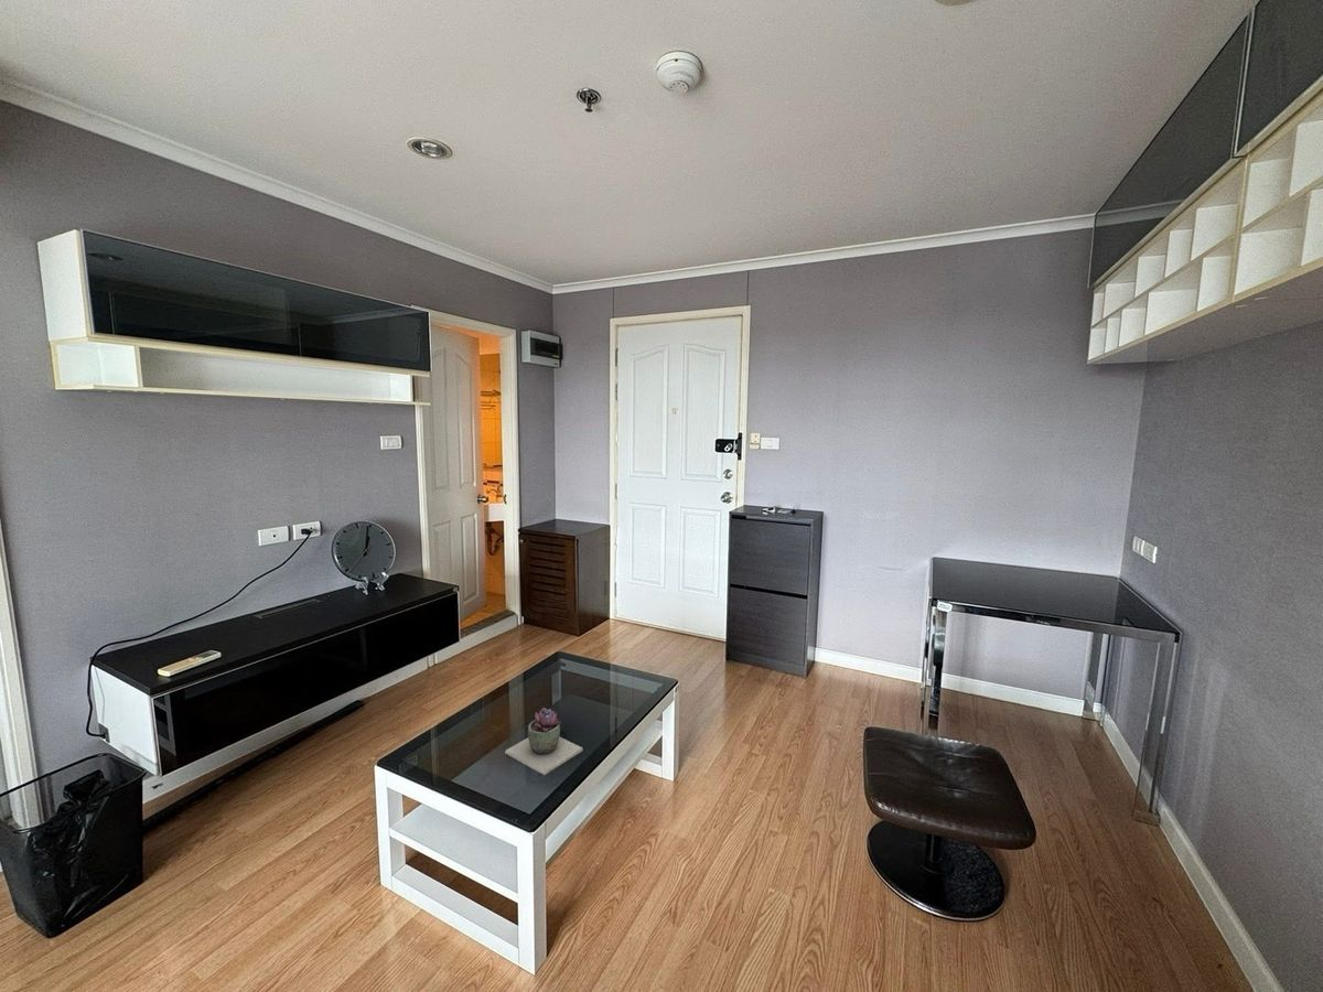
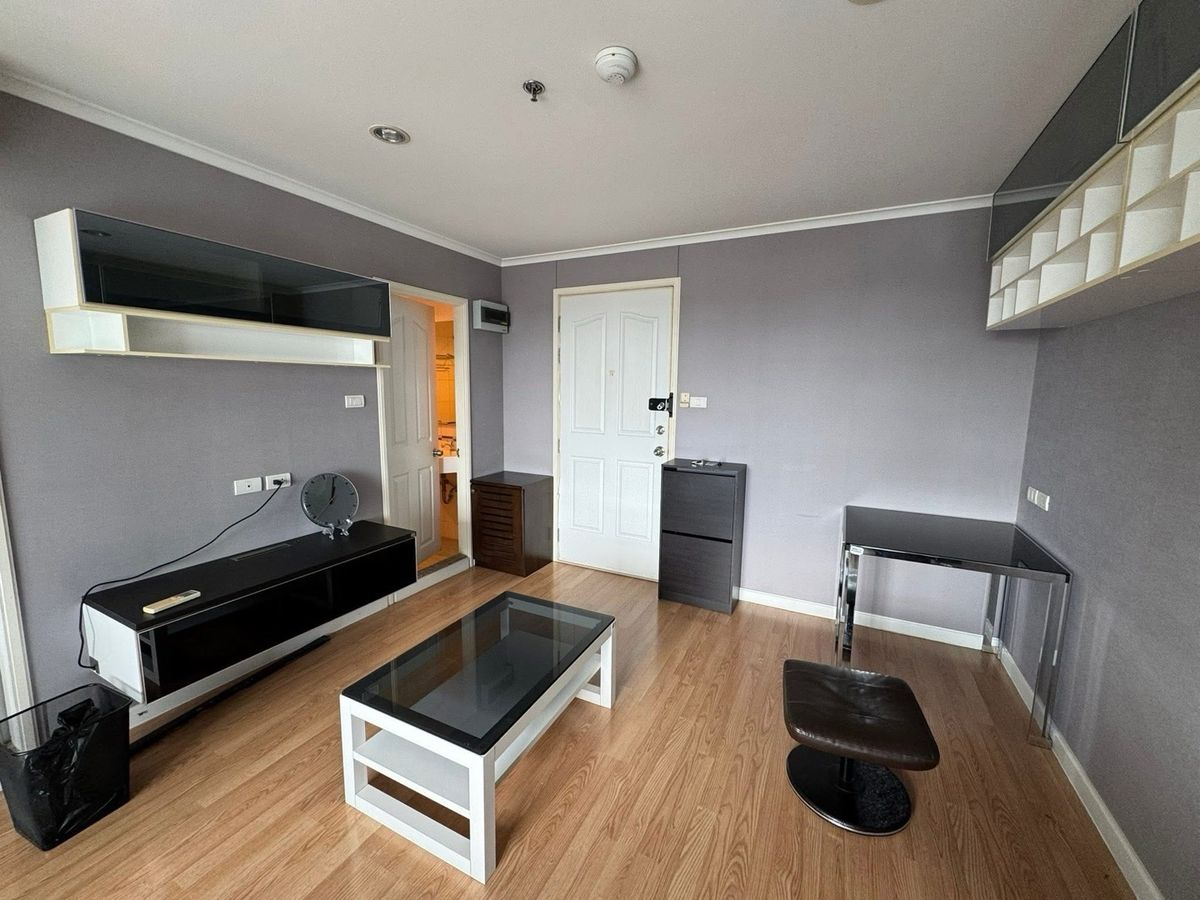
- succulent plant (544, 732)
